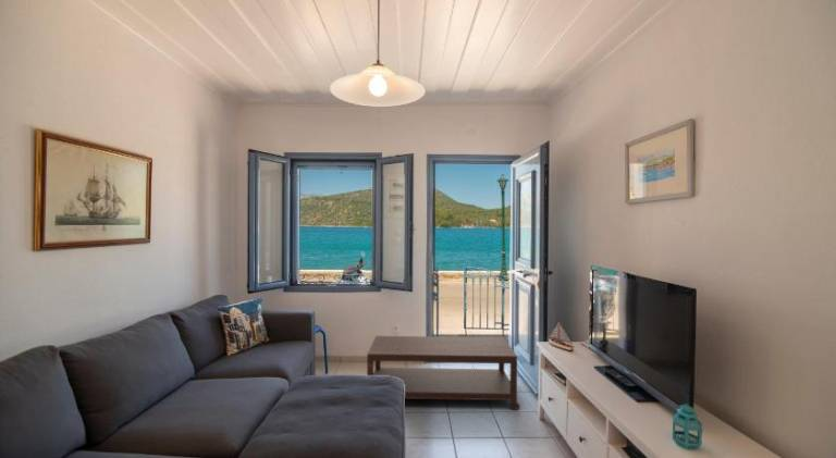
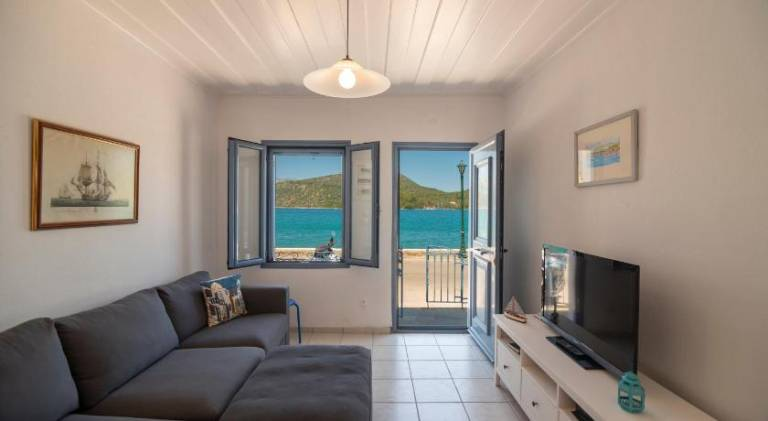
- coffee table (440, 369)
